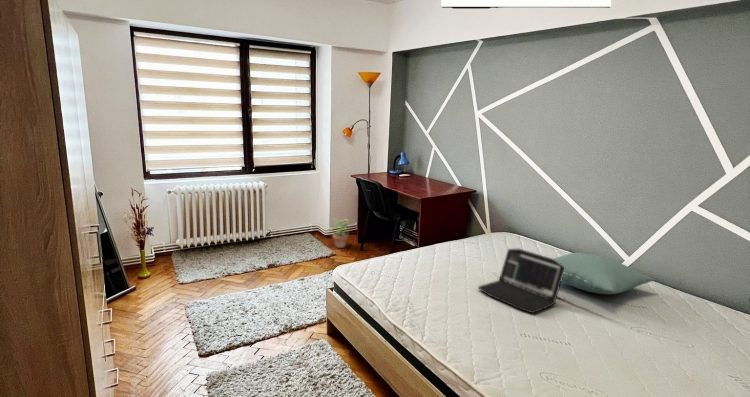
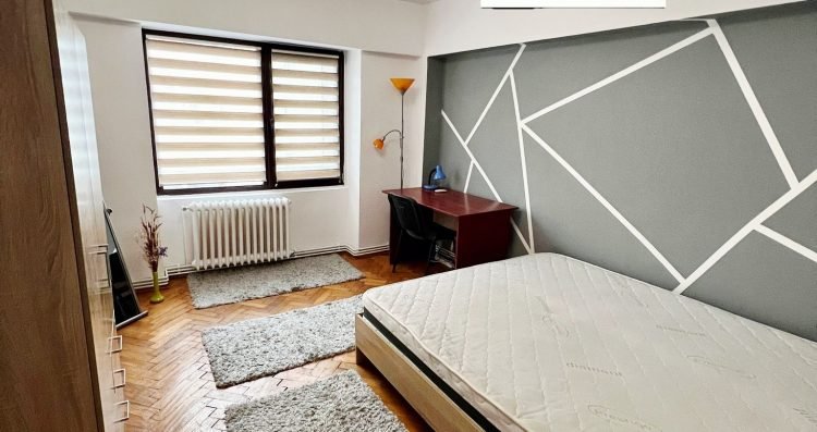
- pillow (591, 271)
- potted plant (337, 232)
- laptop (519, 277)
